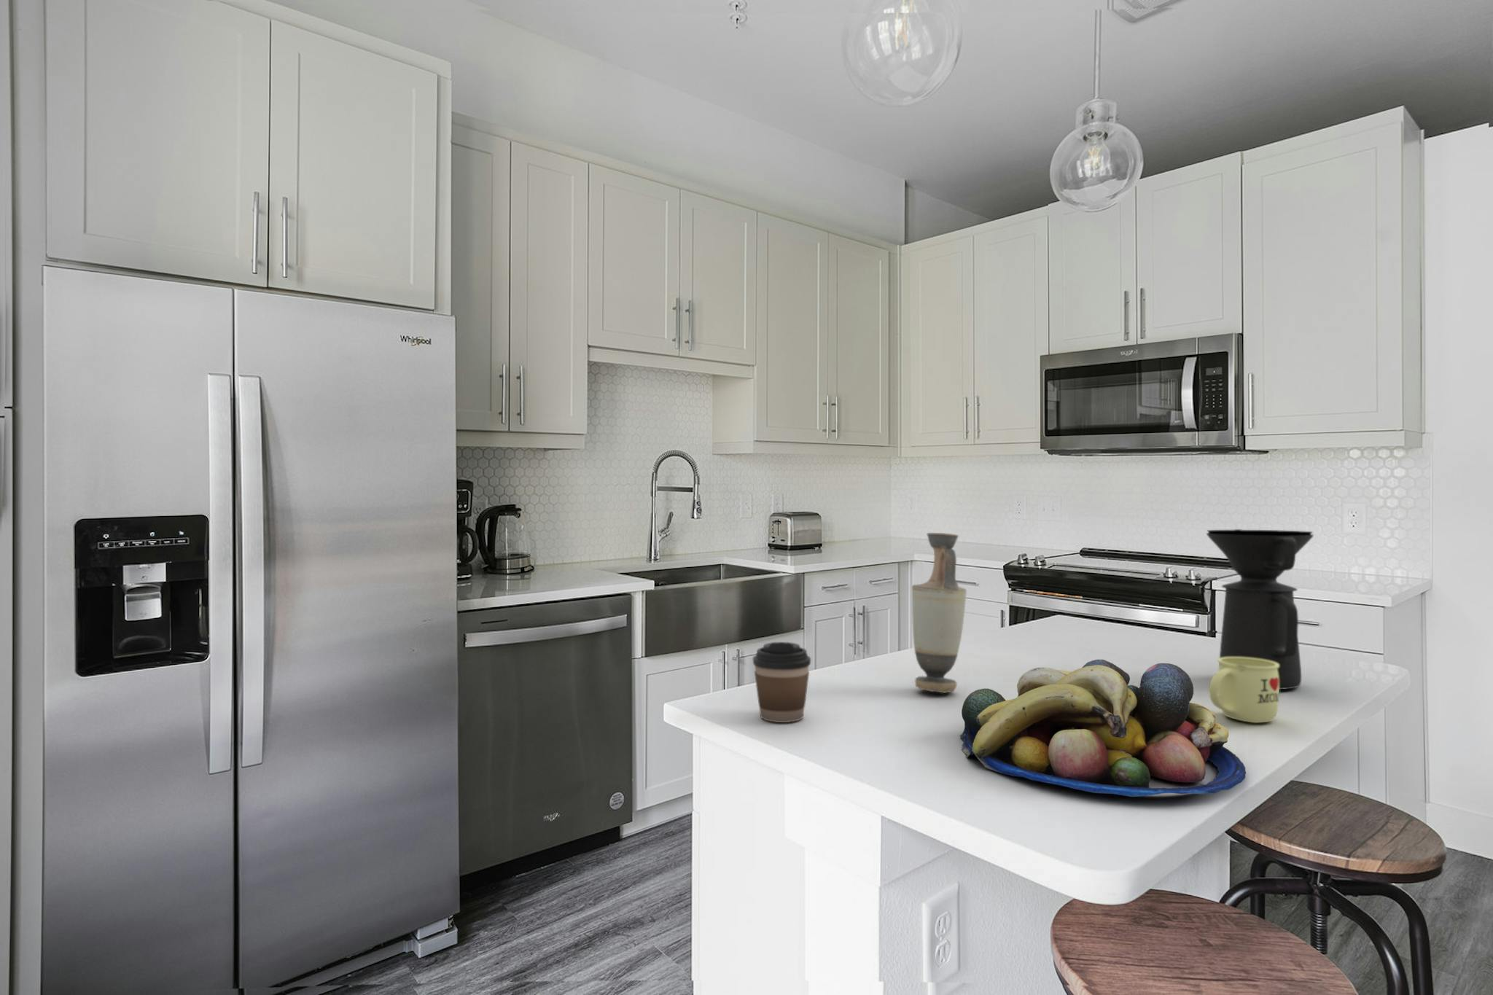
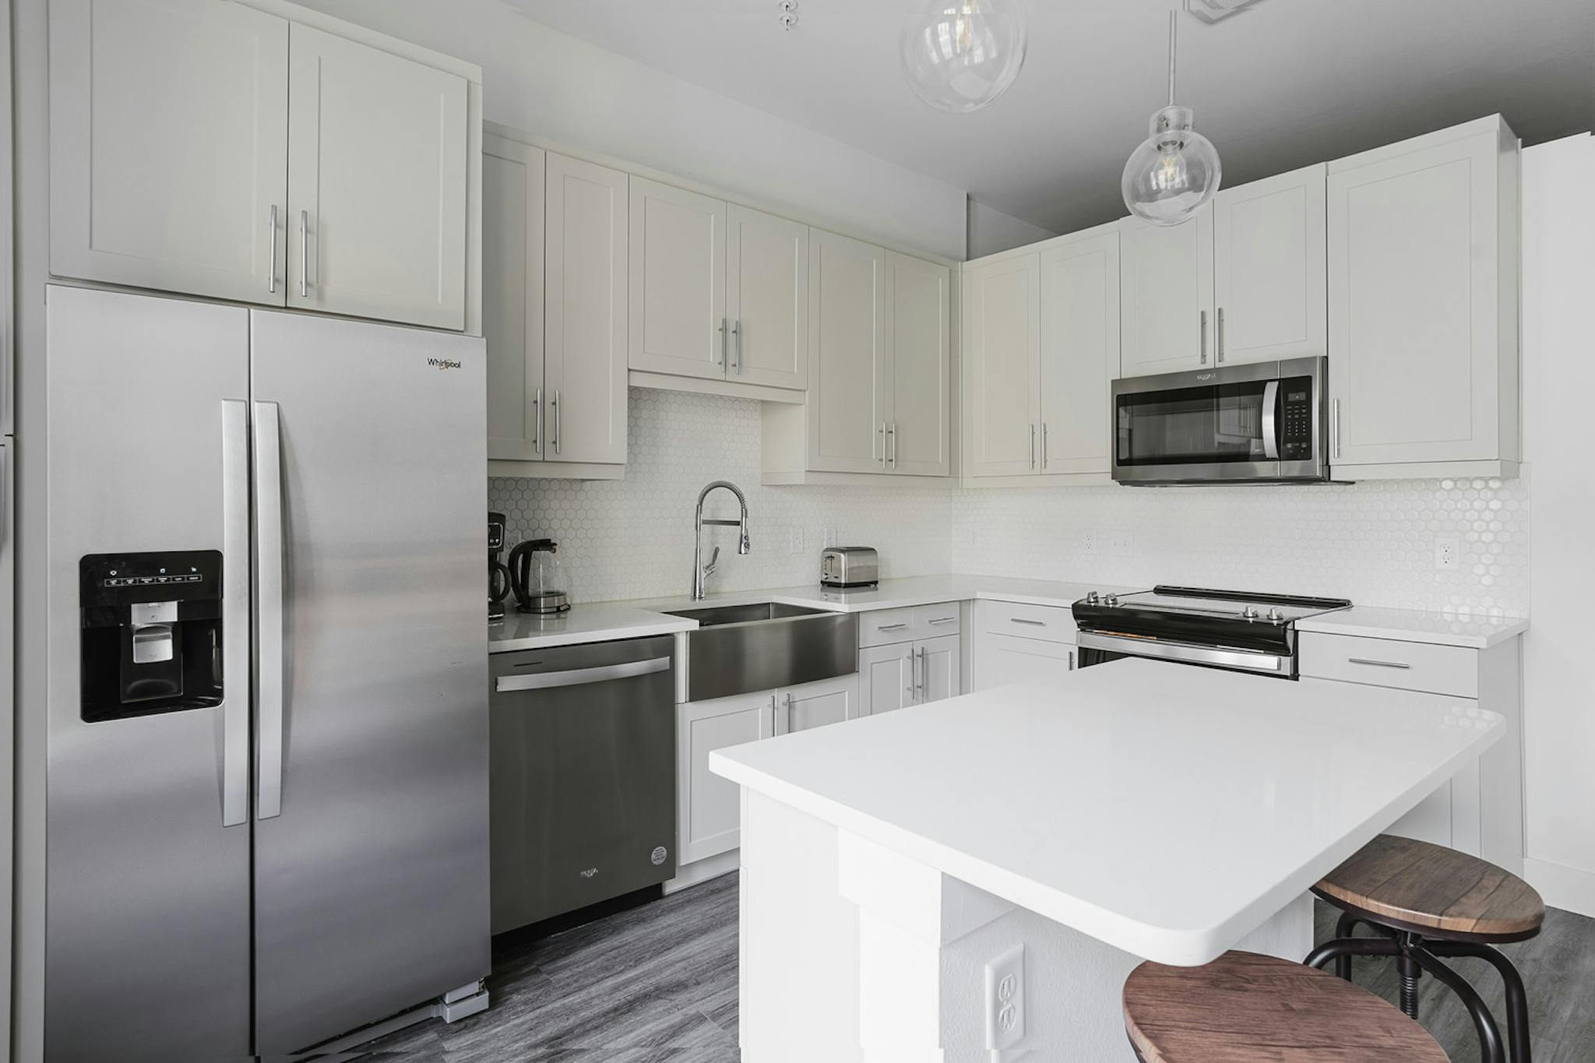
- mug (1241, 691)
- coffee cup (781, 677)
- vase (939, 611)
- fruit bowl (1094, 707)
- coffee maker (1259, 606)
